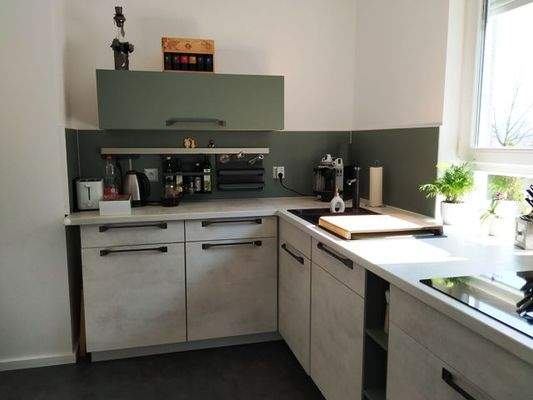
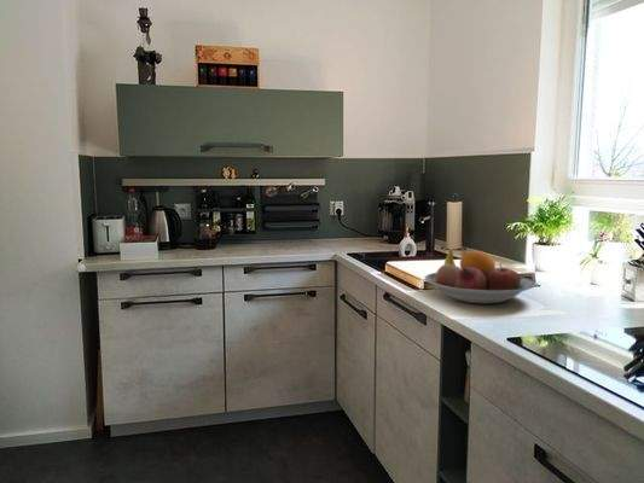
+ fruit bowl (478, 275)
